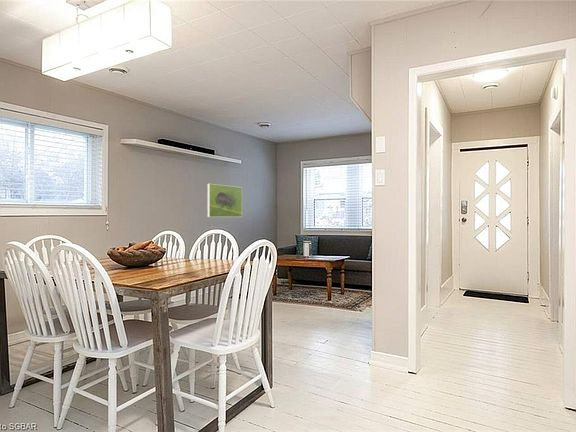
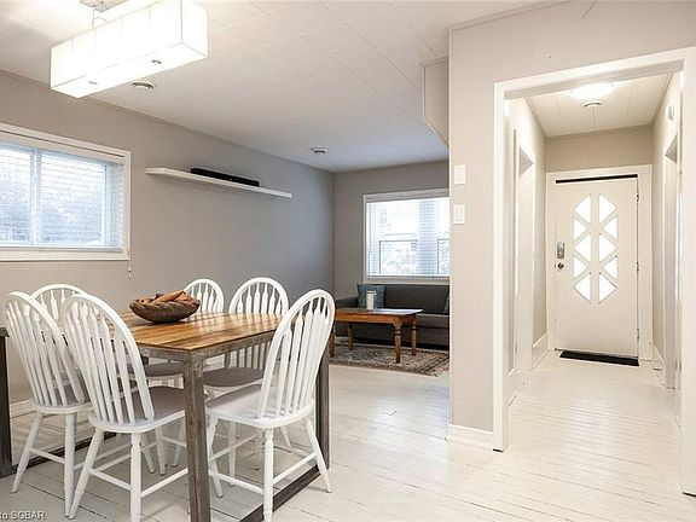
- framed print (225, 201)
